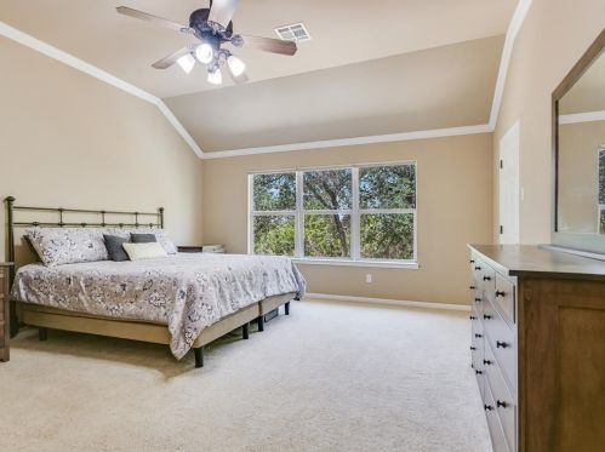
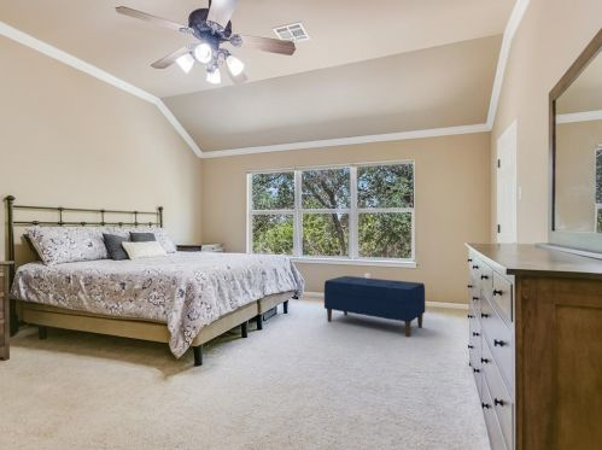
+ bench (373, 303)
